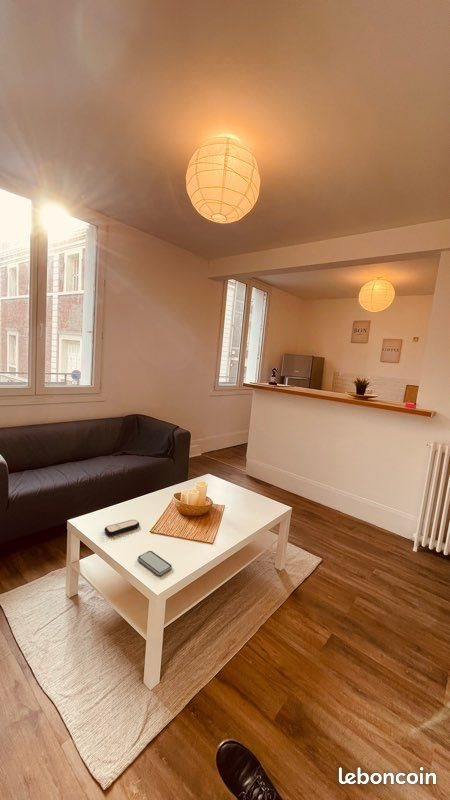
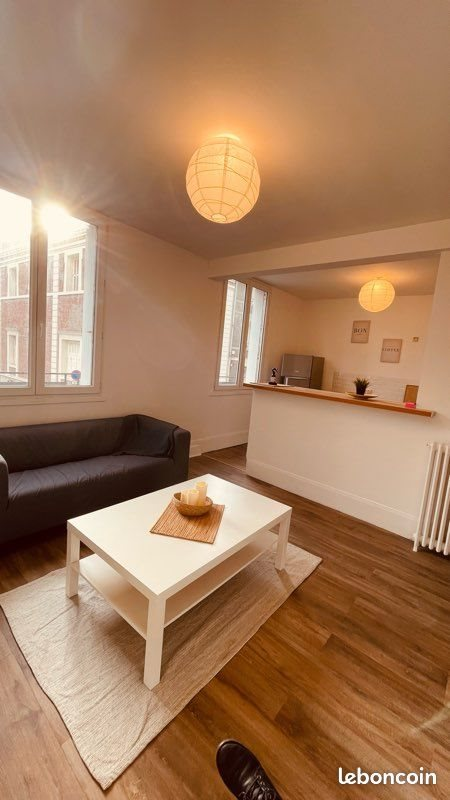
- smartphone (154, 562)
- remote control (122, 526)
